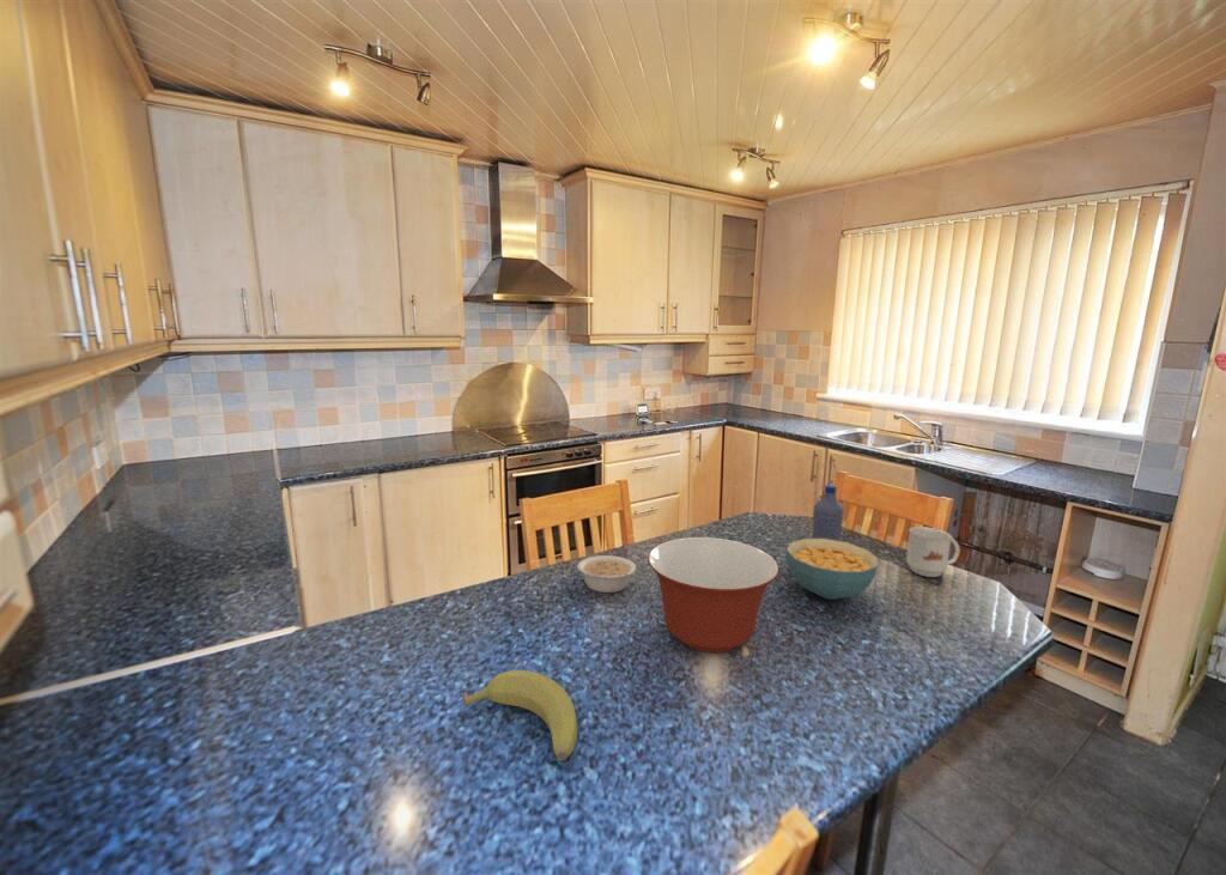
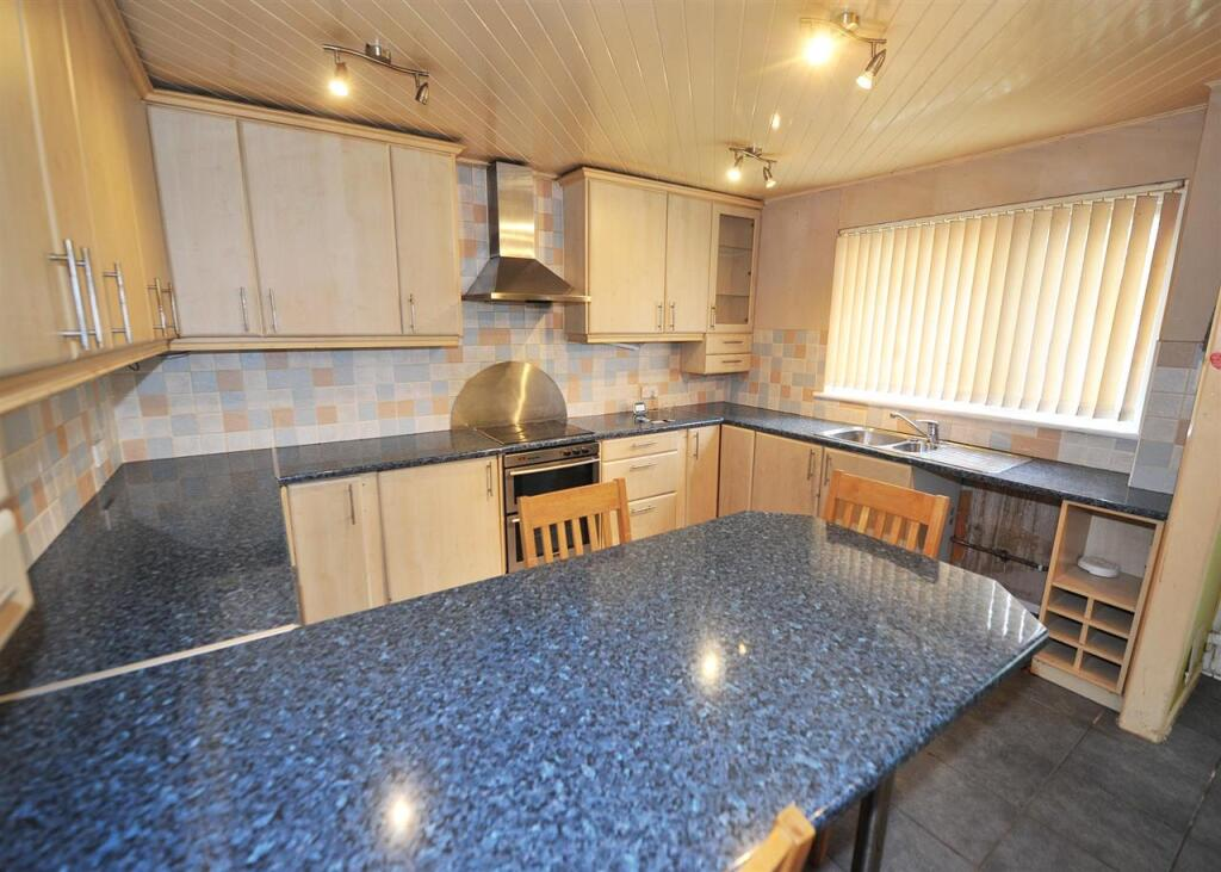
- cereal bowl (830, 573)
- legume (608, 573)
- mixing bowl (710, 597)
- water bottle (827, 522)
- banana (518, 705)
- mug (933, 553)
